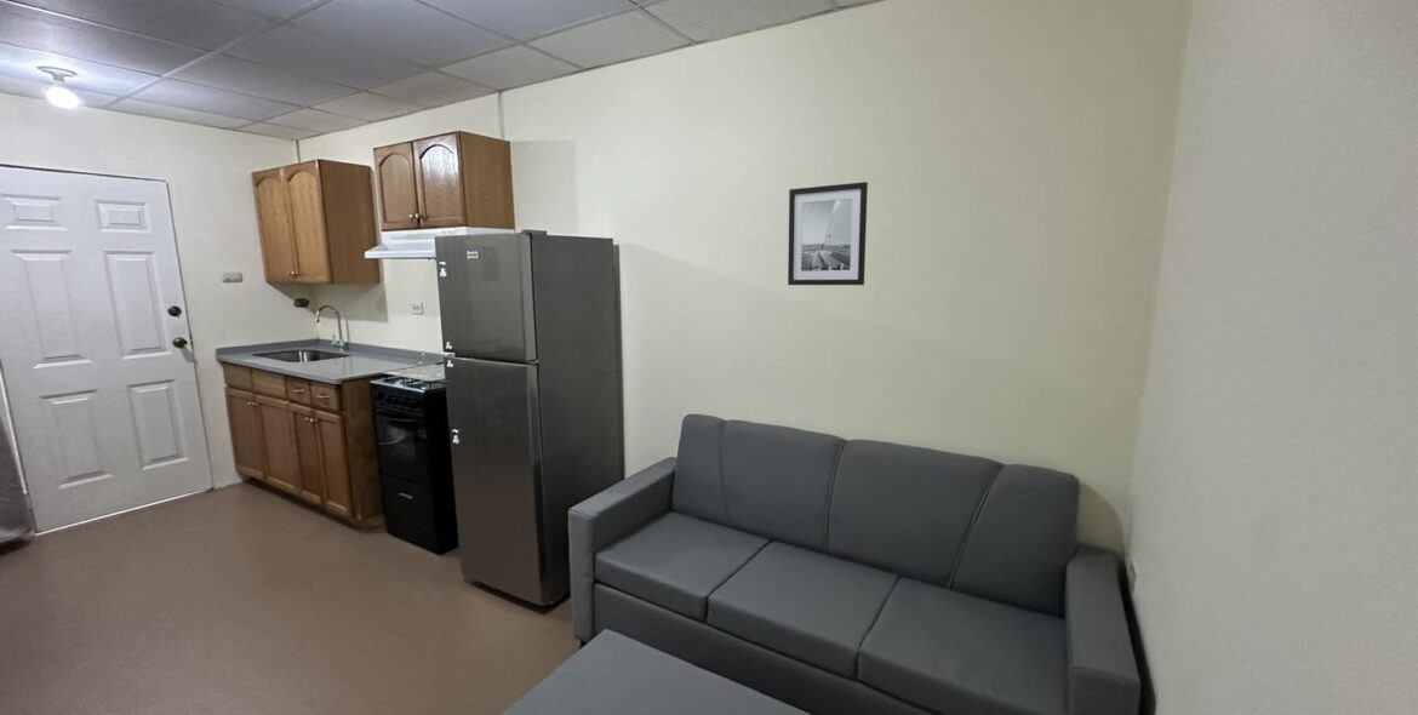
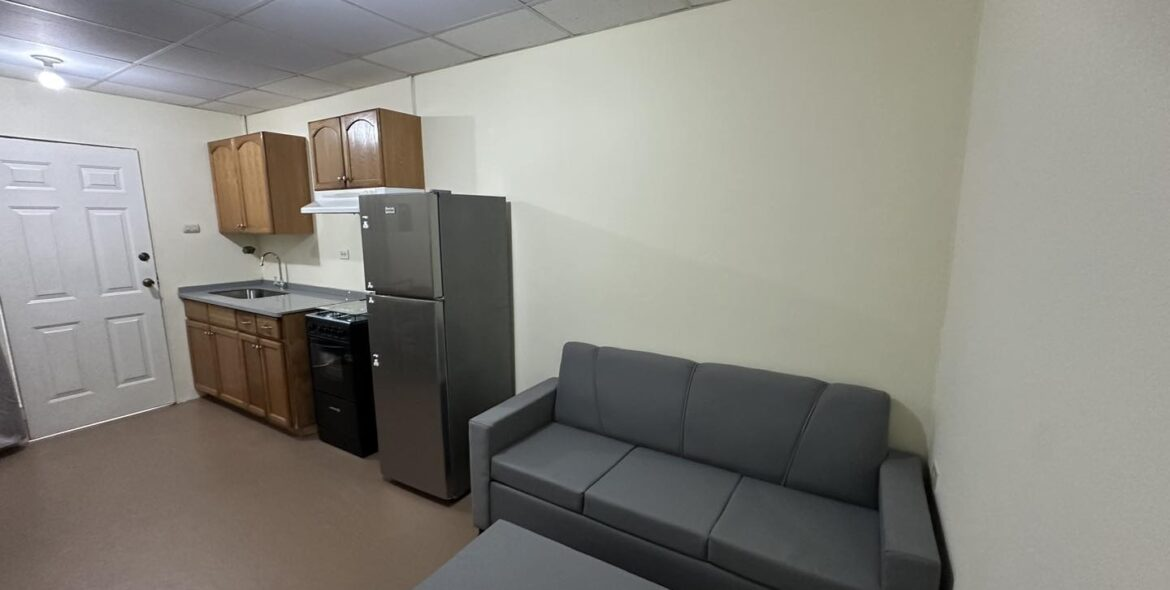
- wall art (825, 235)
